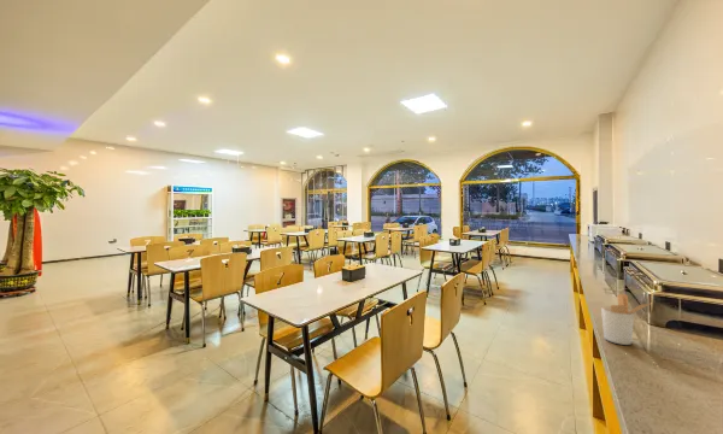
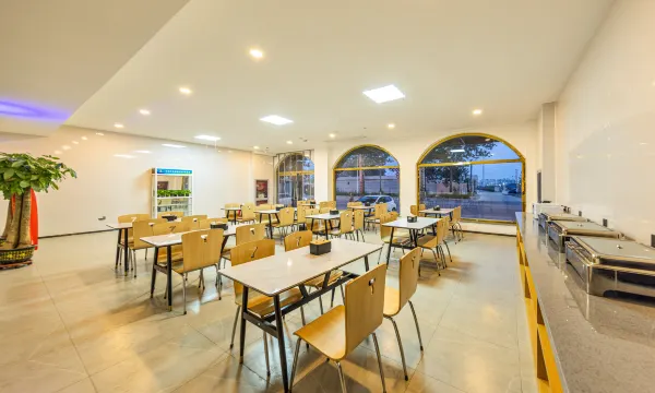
- utensil holder (625, 319)
